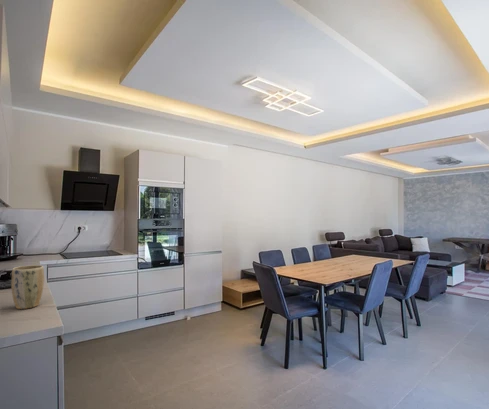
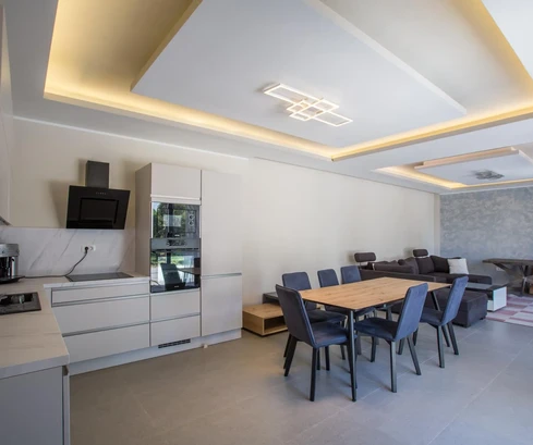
- plant pot (27, 286)
